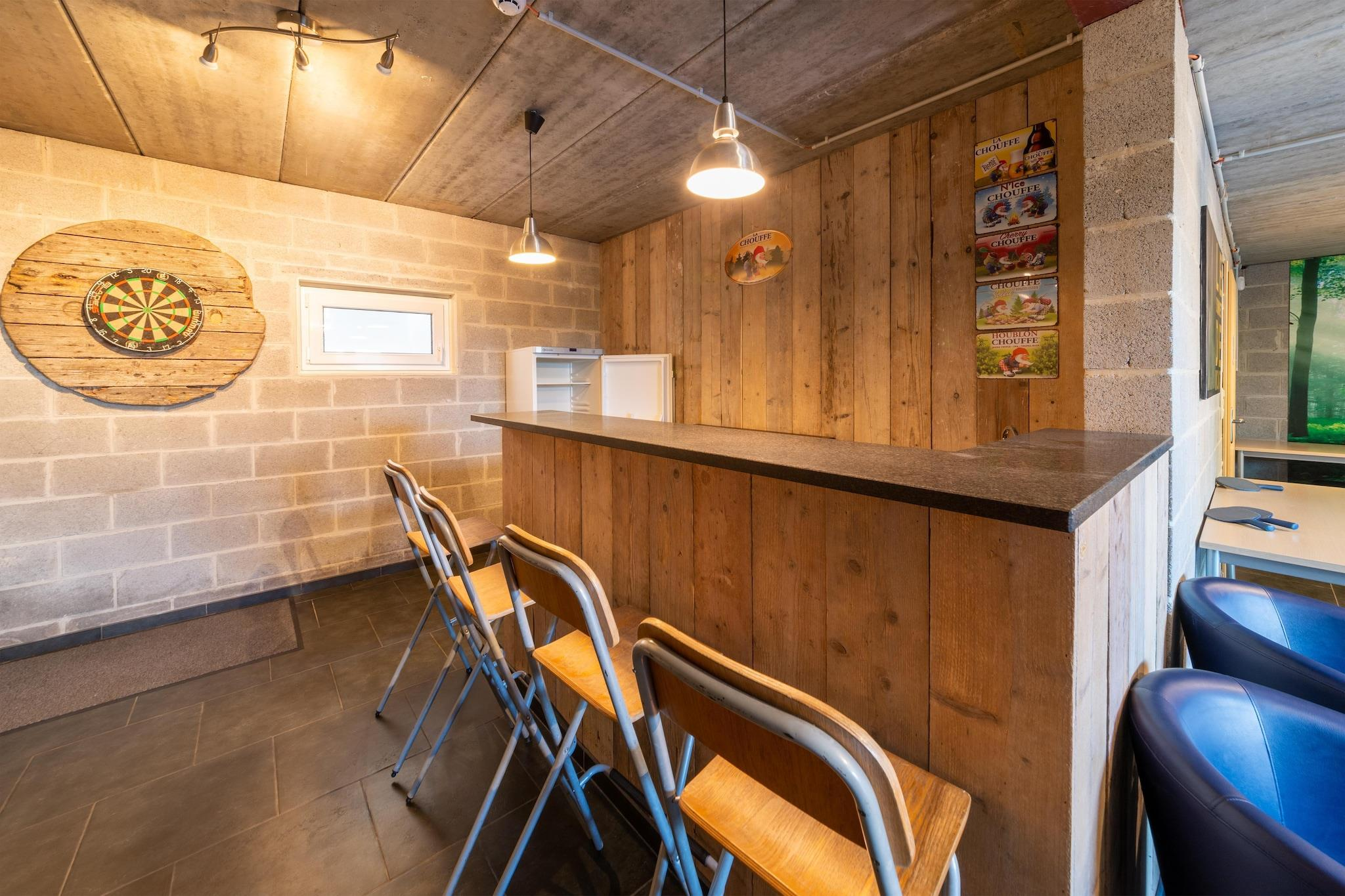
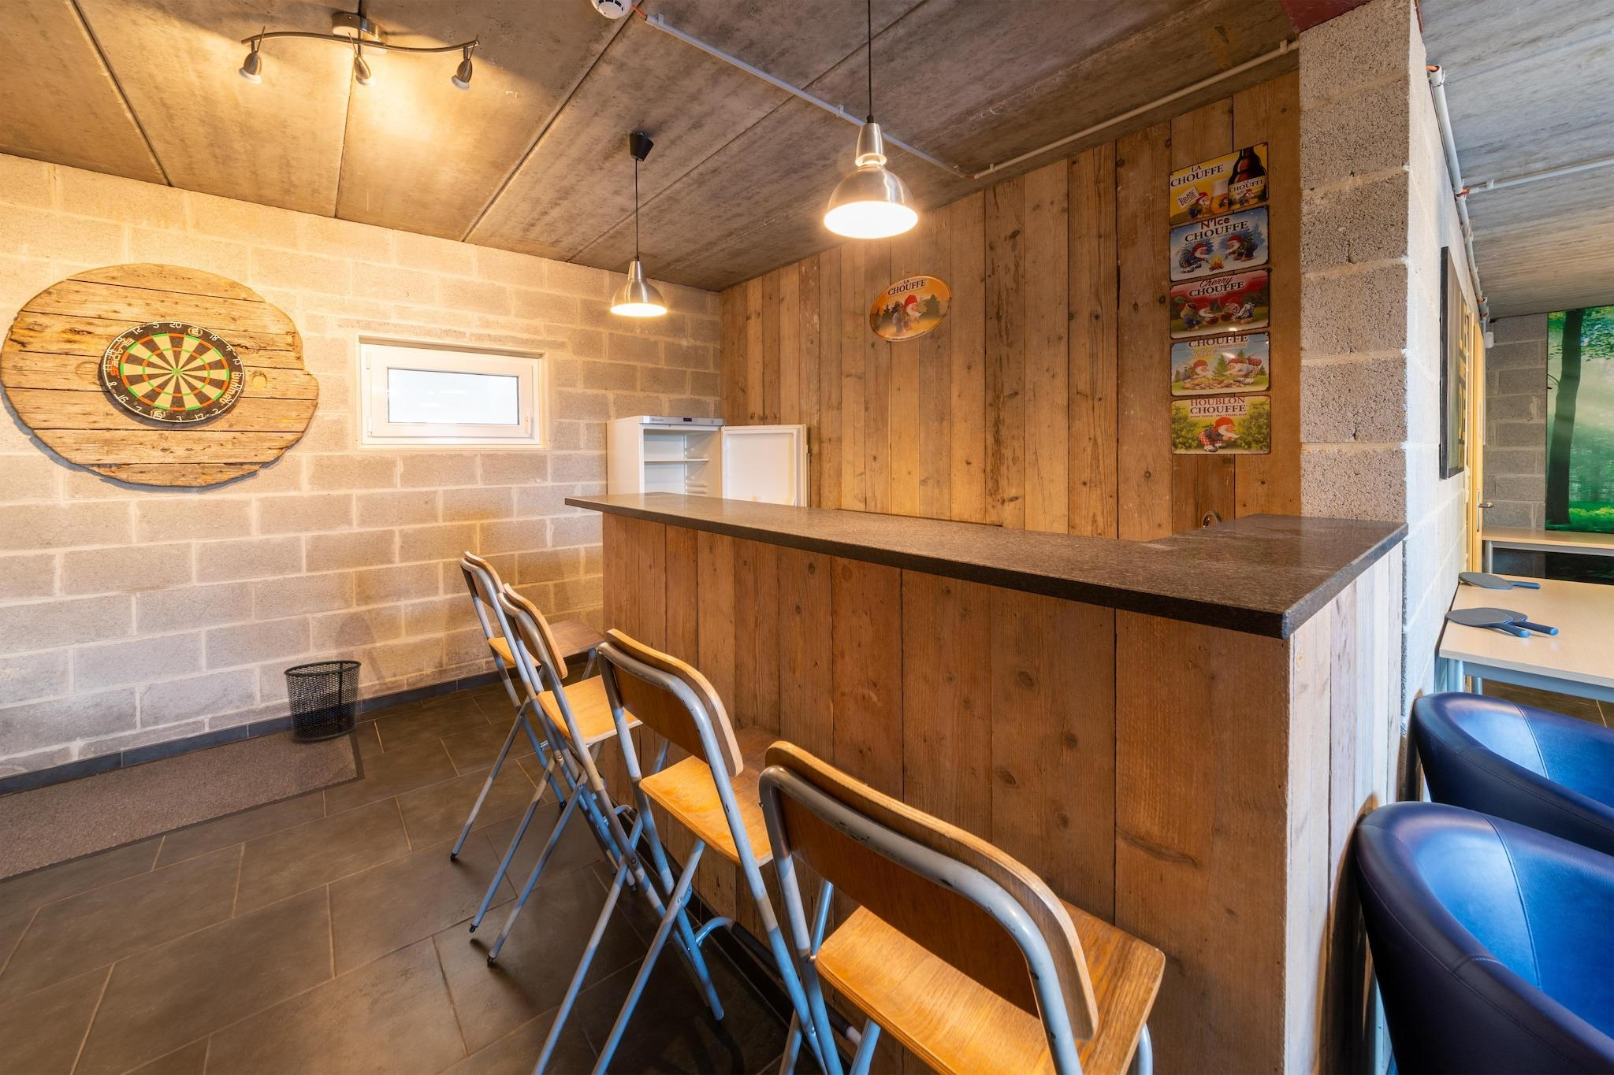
+ waste bin (324, 699)
